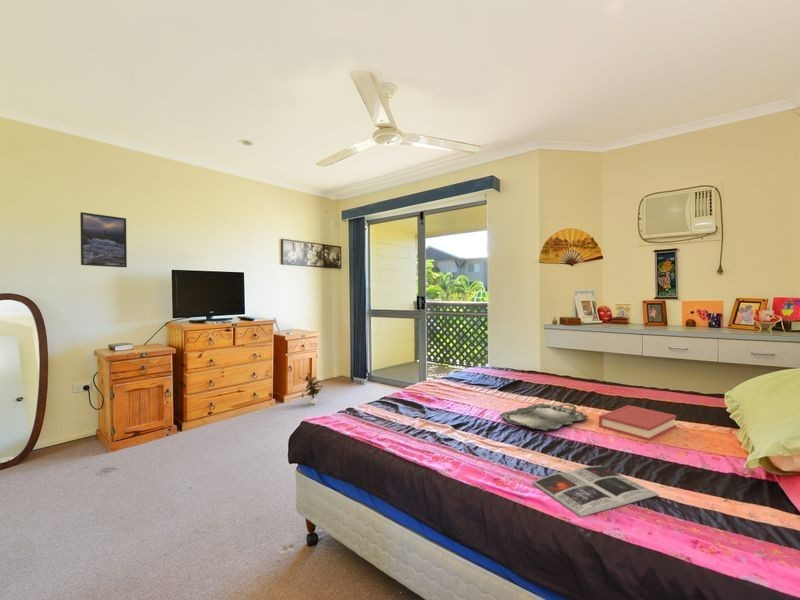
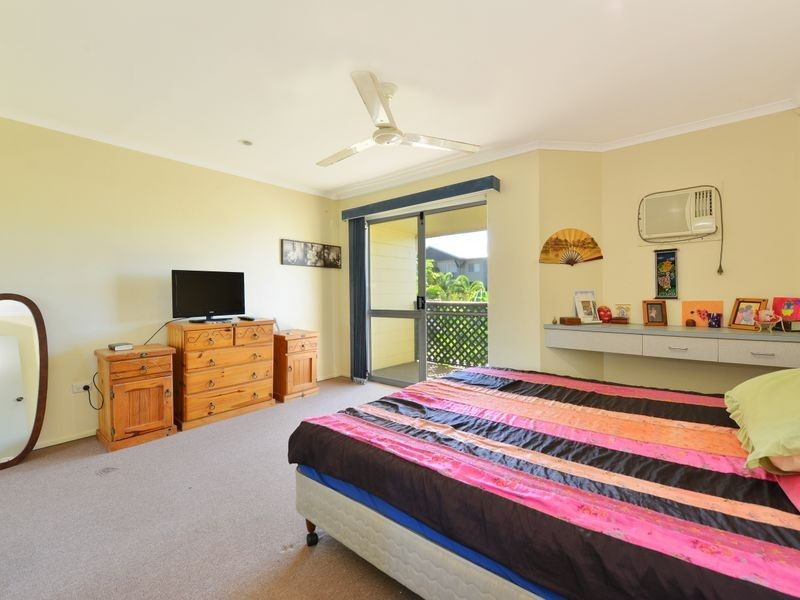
- magazine (593, 486)
- serving tray (543, 415)
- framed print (104, 240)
- potted plant (310, 388)
- hardback book (637, 421)
